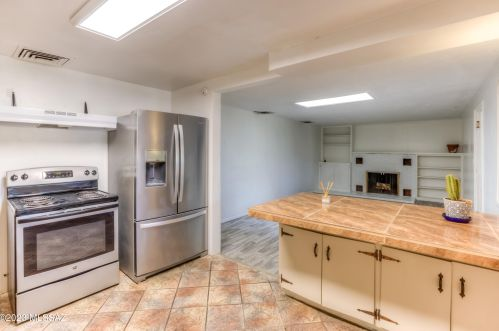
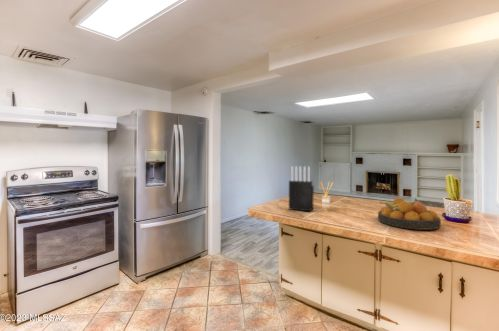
+ fruit bowl (407, 211)
+ knife block (301, 187)
